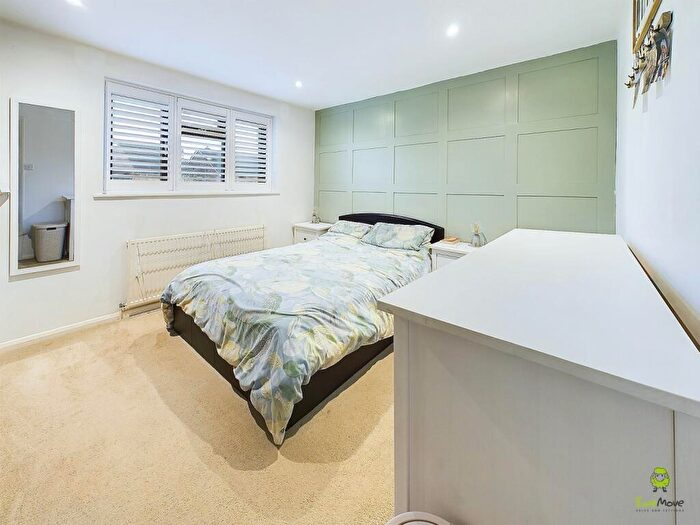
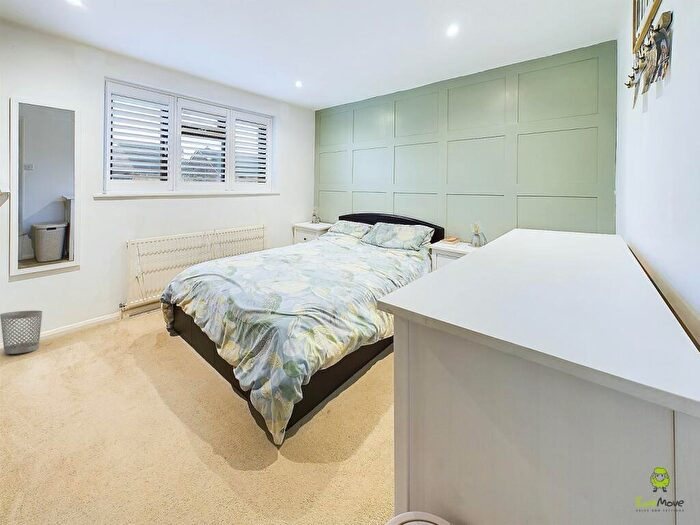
+ wastebasket (21, 331)
